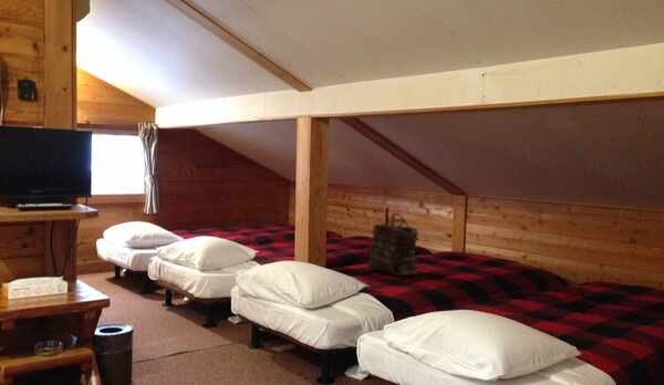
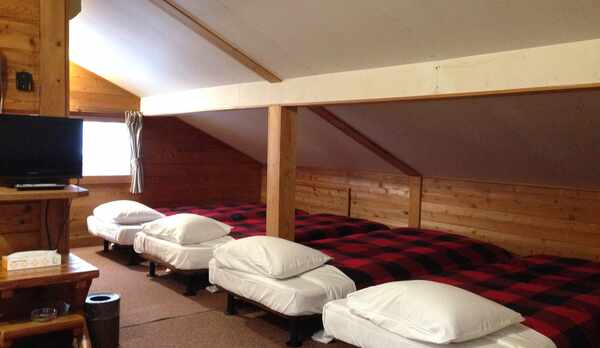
- backpack (394, 242)
